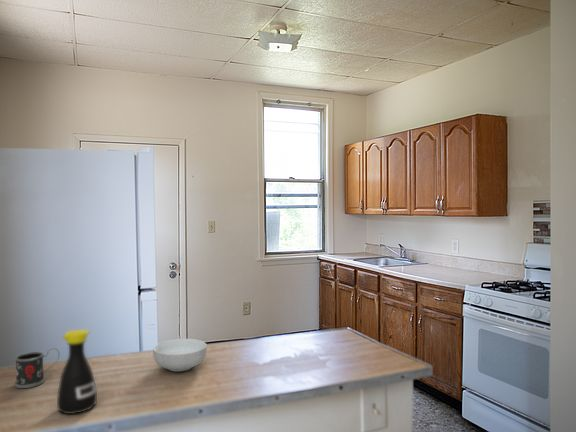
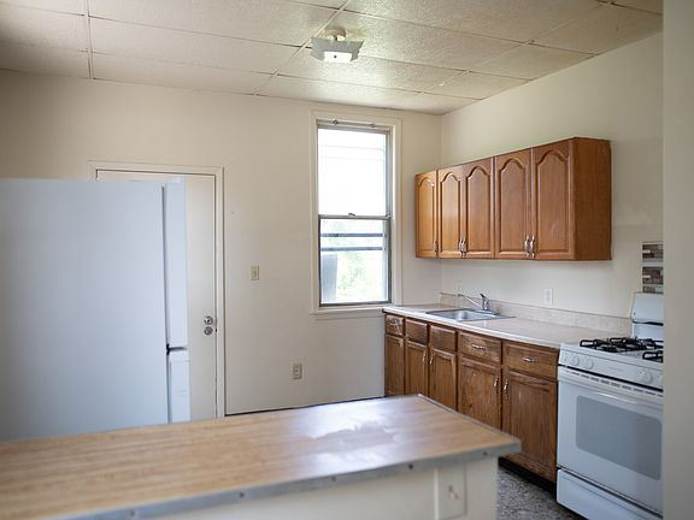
- cereal bowl (180, 356)
- mug (37, 365)
- bottle (76, 369)
